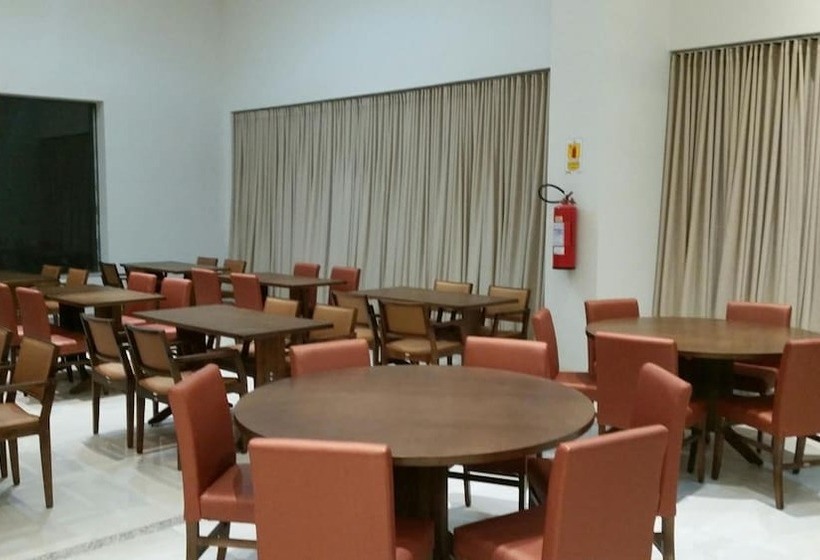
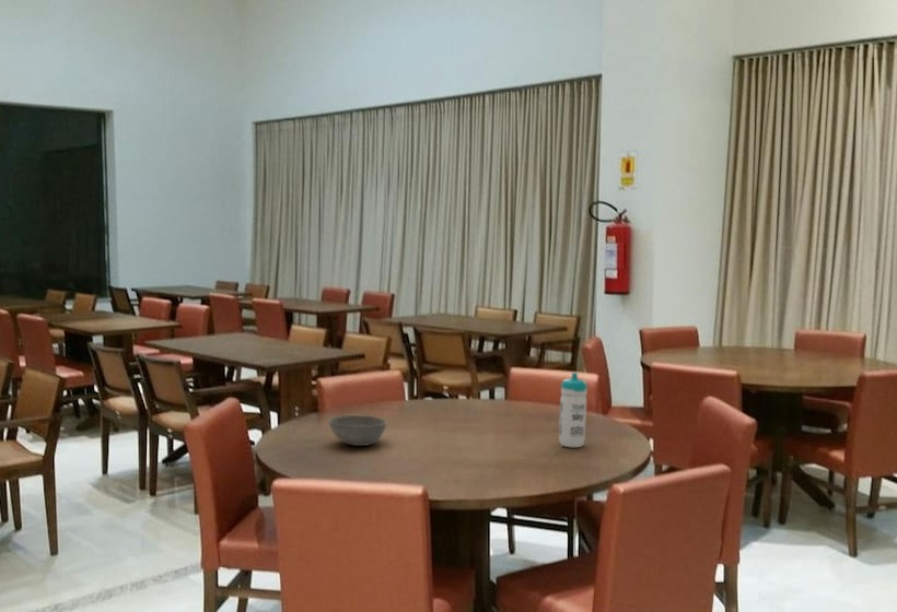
+ bowl (357, 431)
+ water bottle (572, 409)
